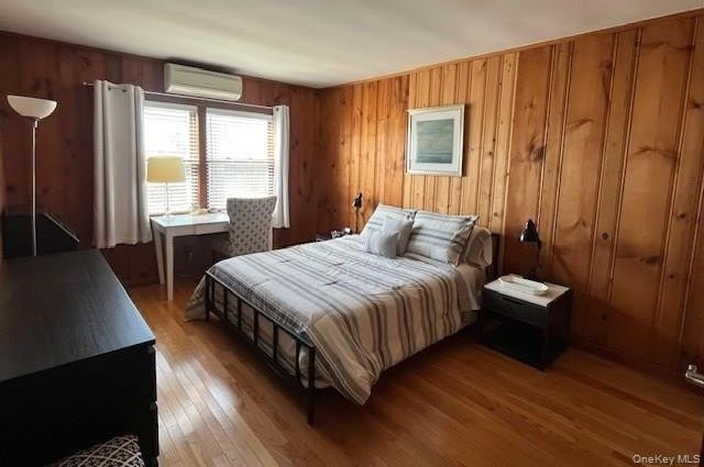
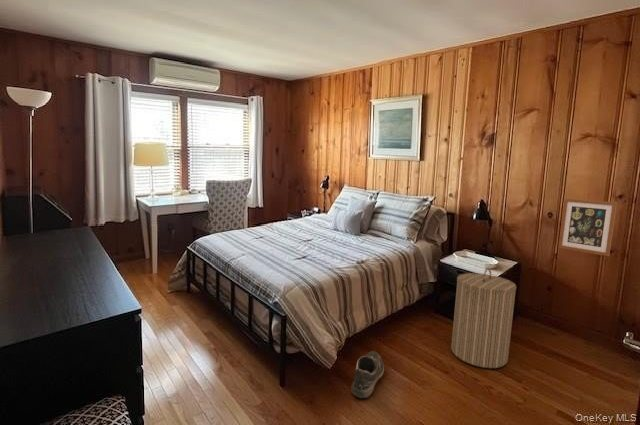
+ laundry hamper (482, 312)
+ wall art (586, 226)
+ shoe (368, 367)
